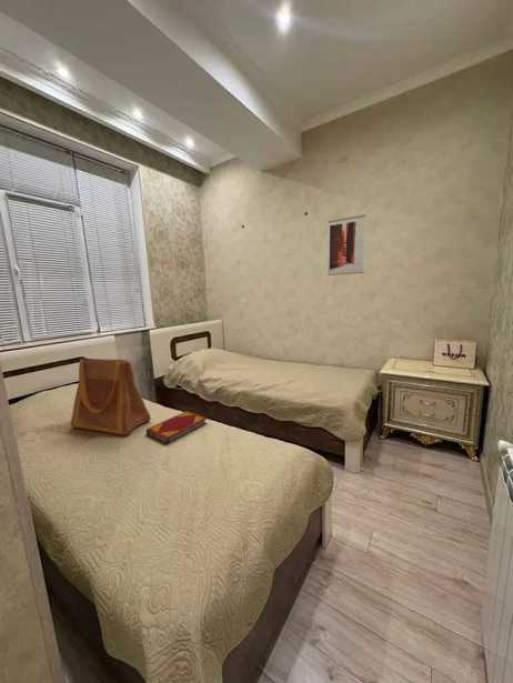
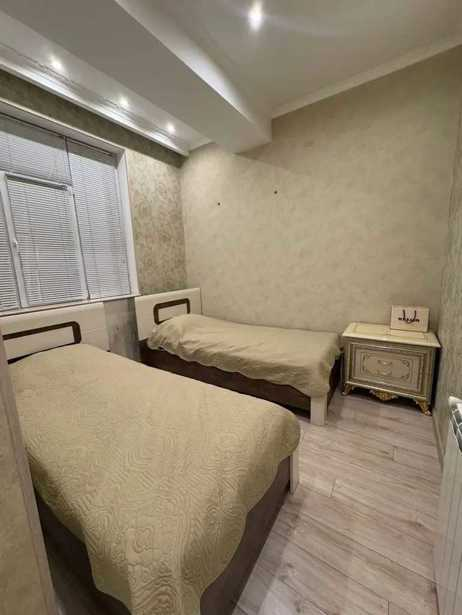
- tote bag (107, 392)
- hardback book (178, 425)
- wall art (345, 247)
